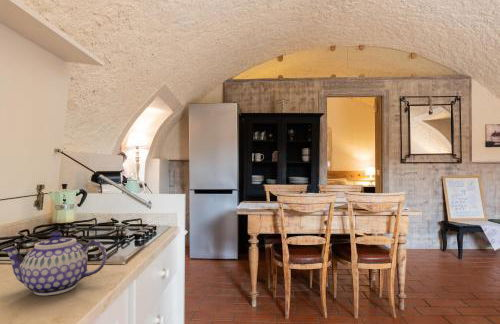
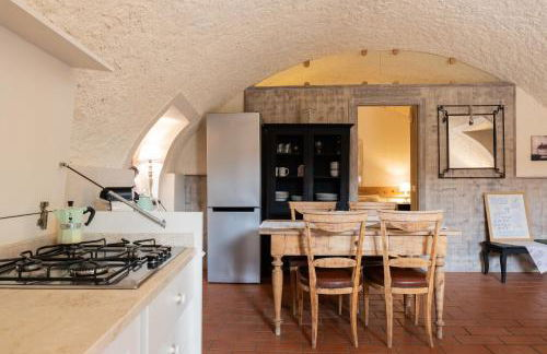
- teapot (55, 259)
